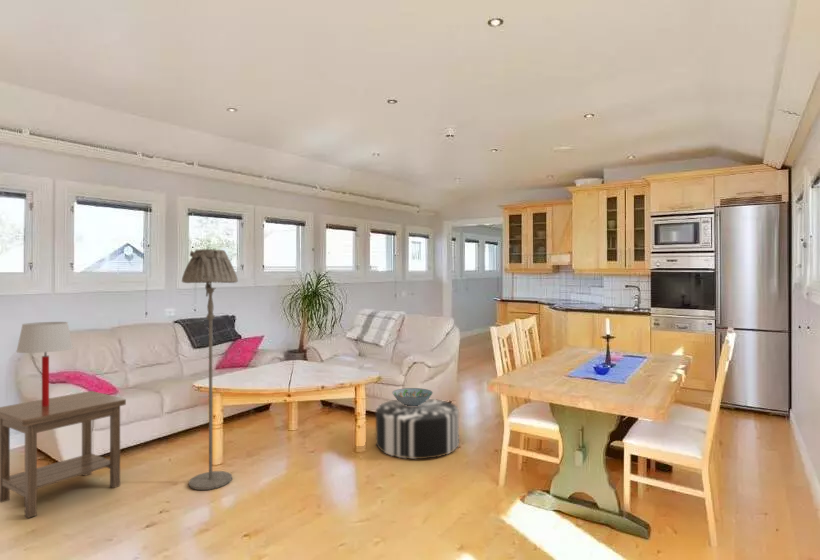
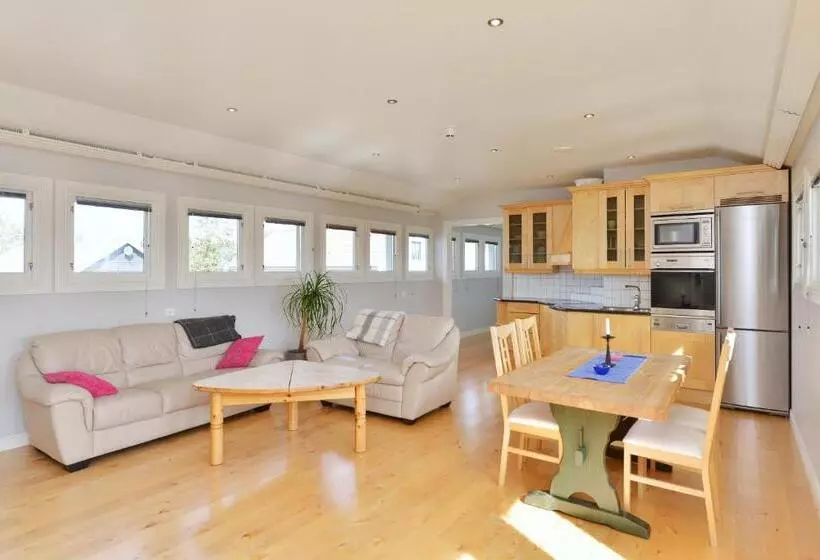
- table lamp (45, 364)
- floor lamp (210, 365)
- pouf (417, 426)
- decorative bowl (412, 398)
- side table (65, 460)
